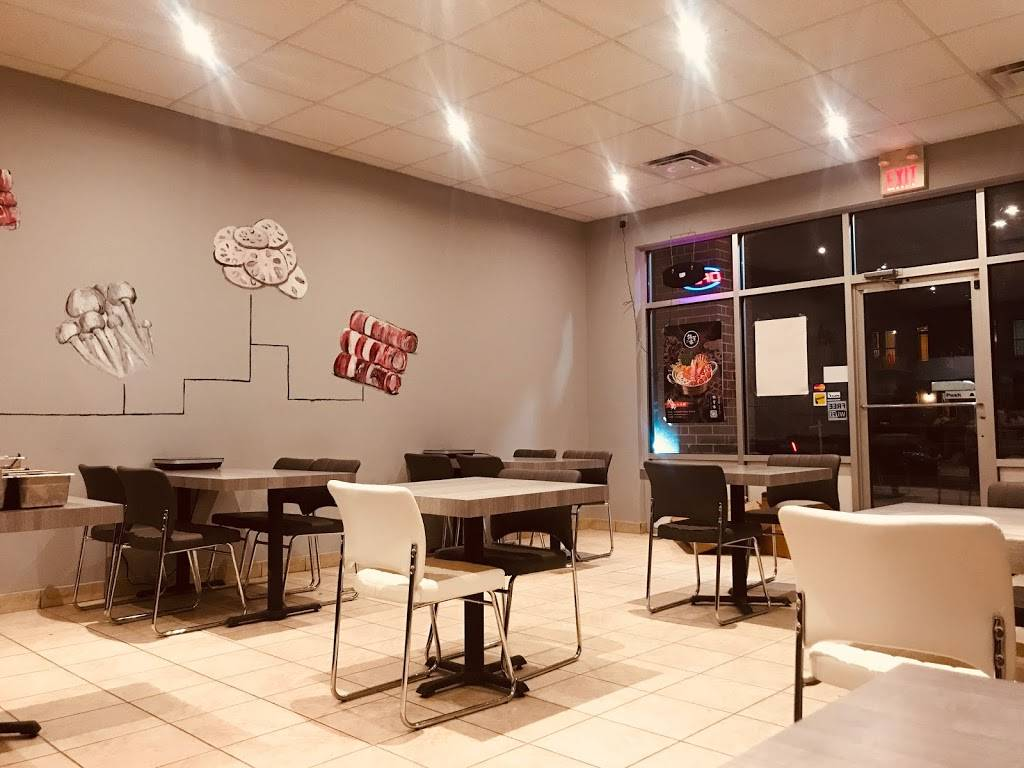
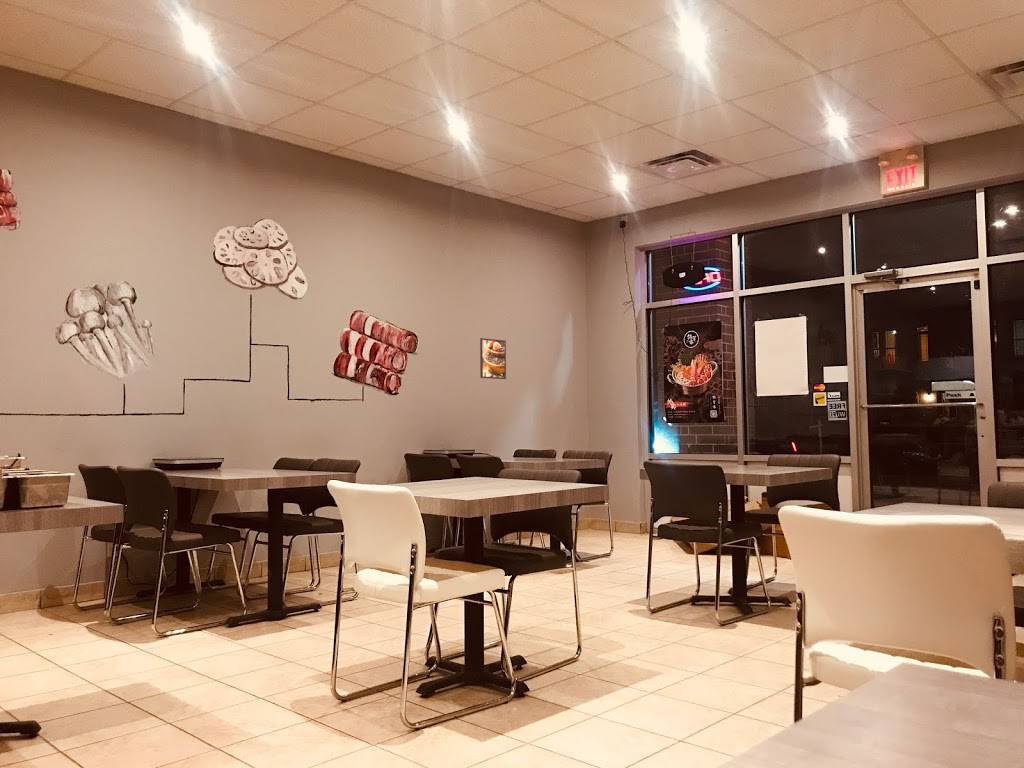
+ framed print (493, 358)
